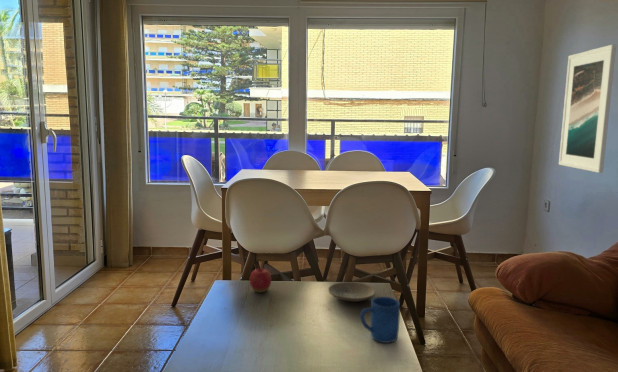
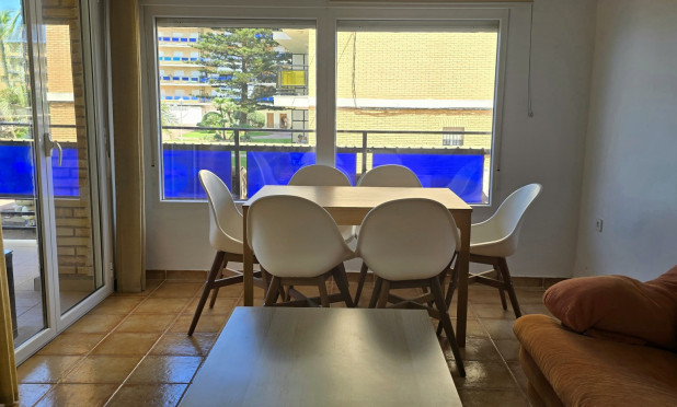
- plate (351, 293)
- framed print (584, 110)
- mug (379, 320)
- apple (260, 277)
